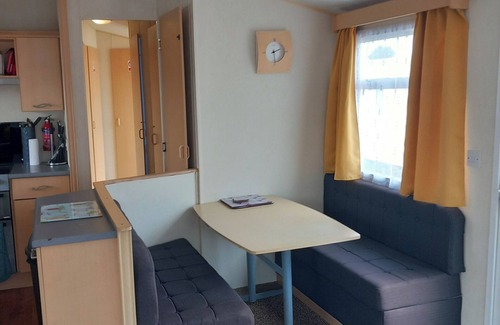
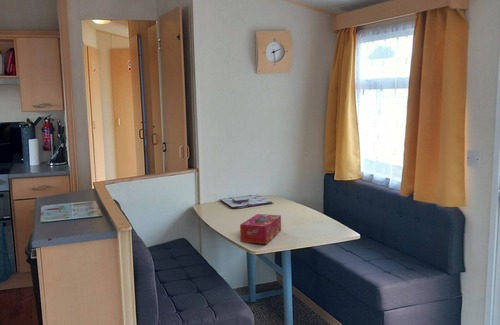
+ tissue box (261, 228)
